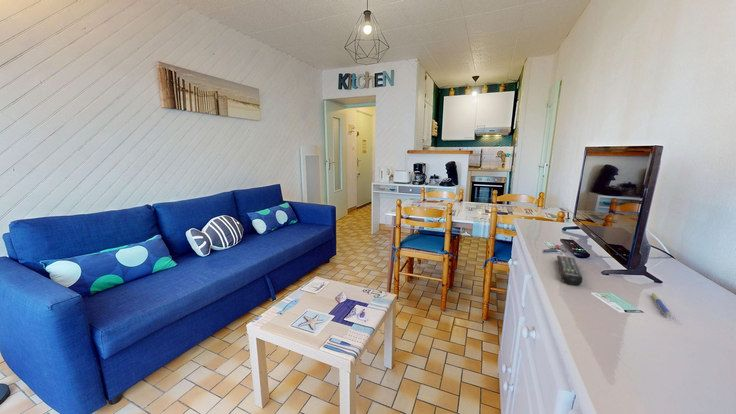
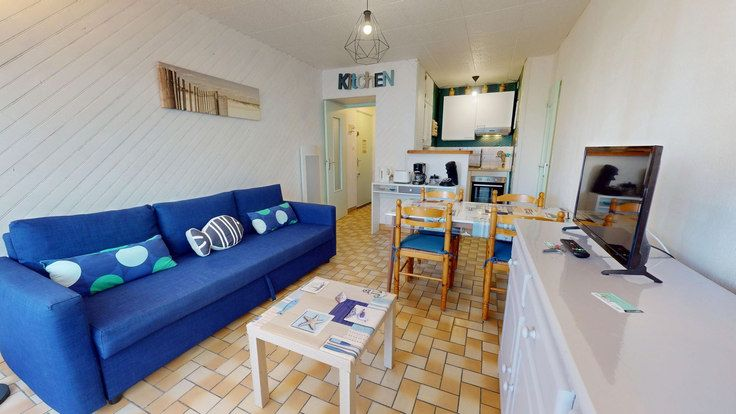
- remote control (568, 268)
- pen (660, 303)
